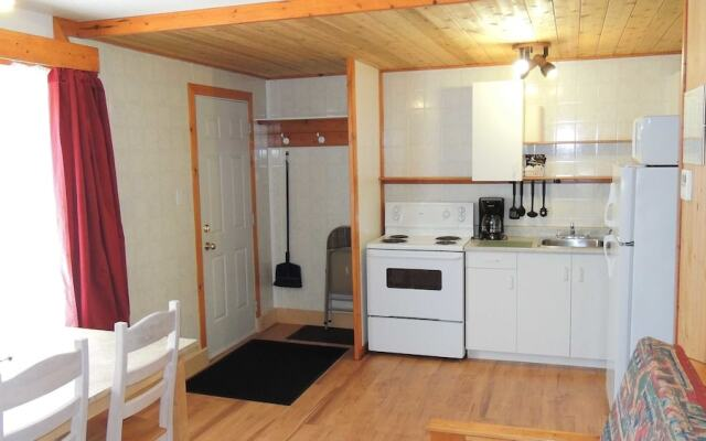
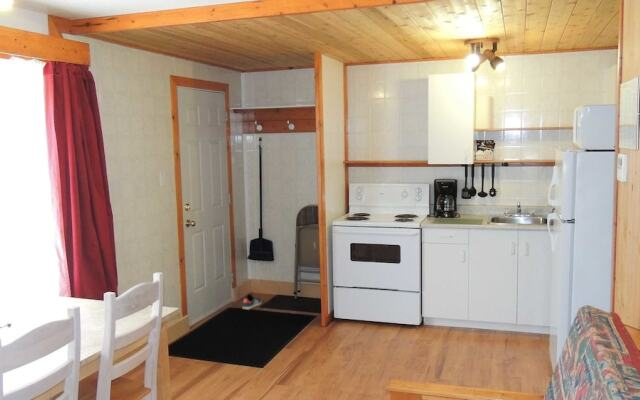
+ sneaker (252, 299)
